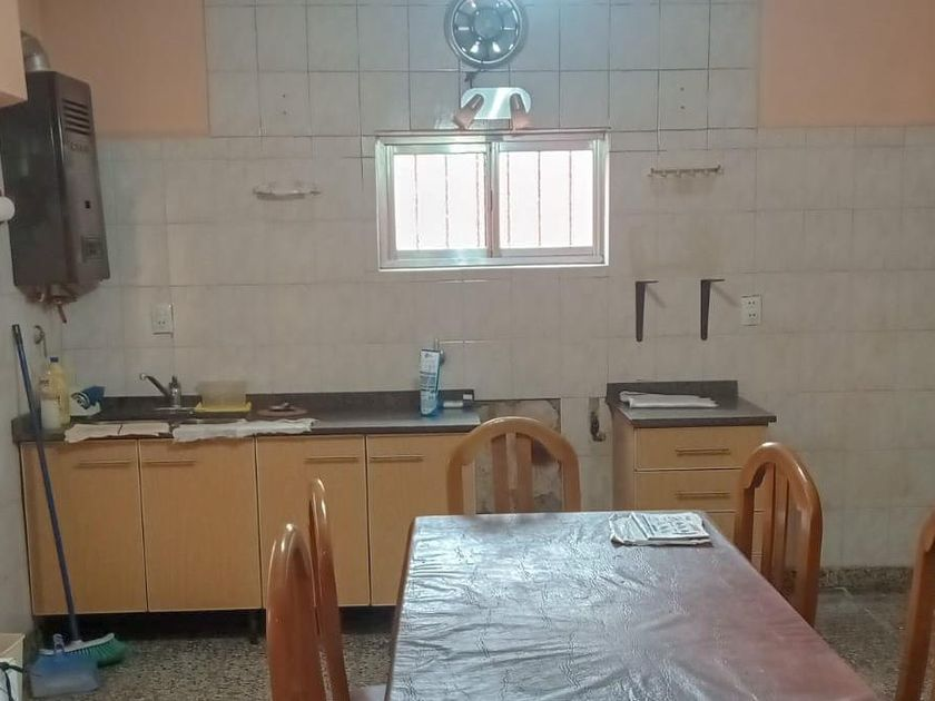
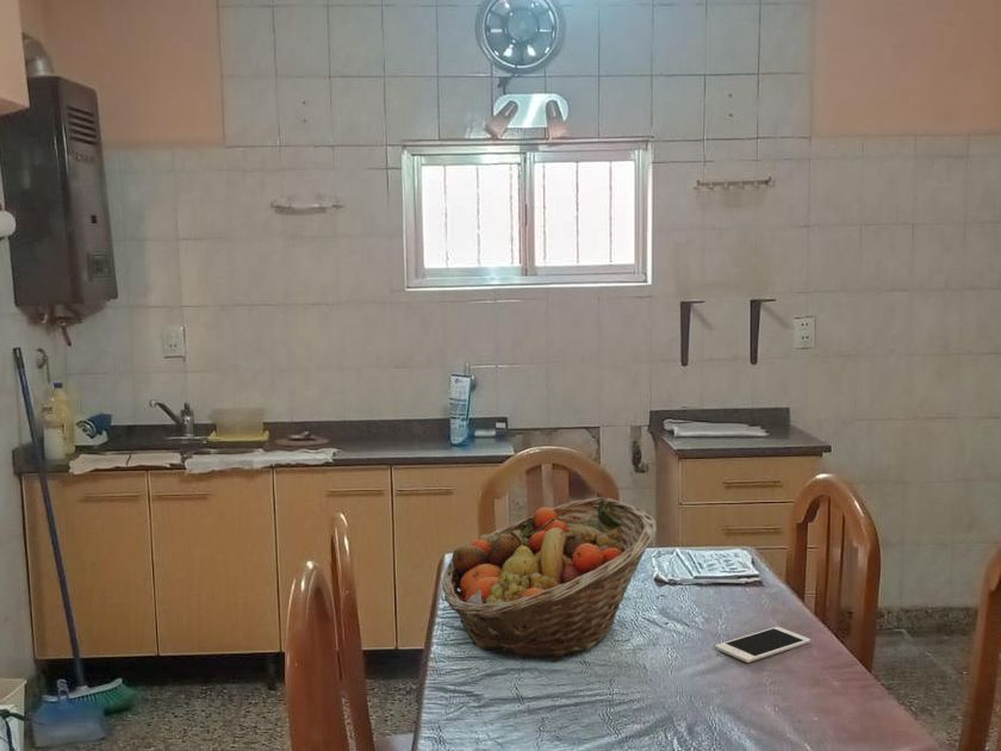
+ cell phone (763, 644)
+ fruit basket (547, 570)
